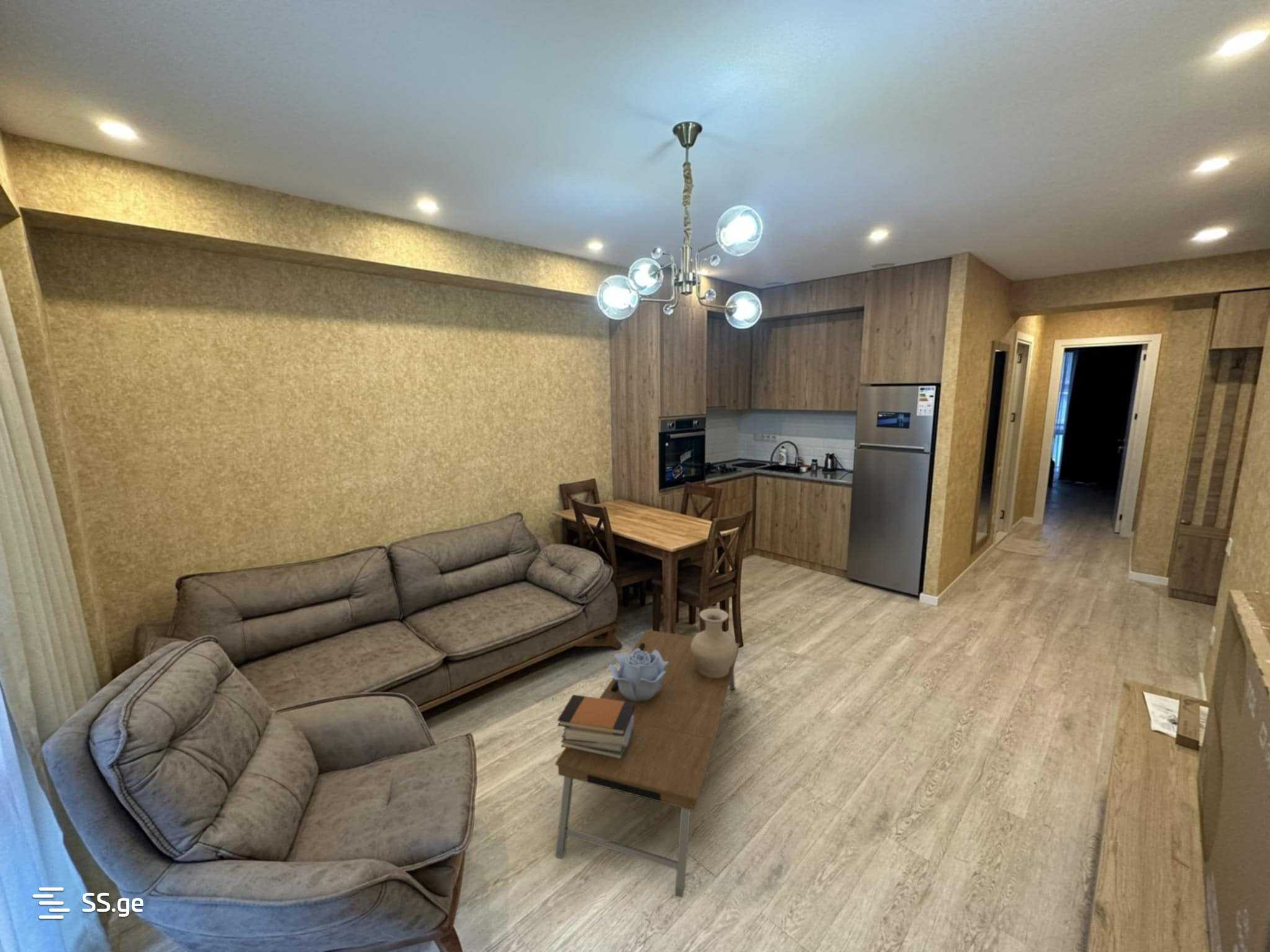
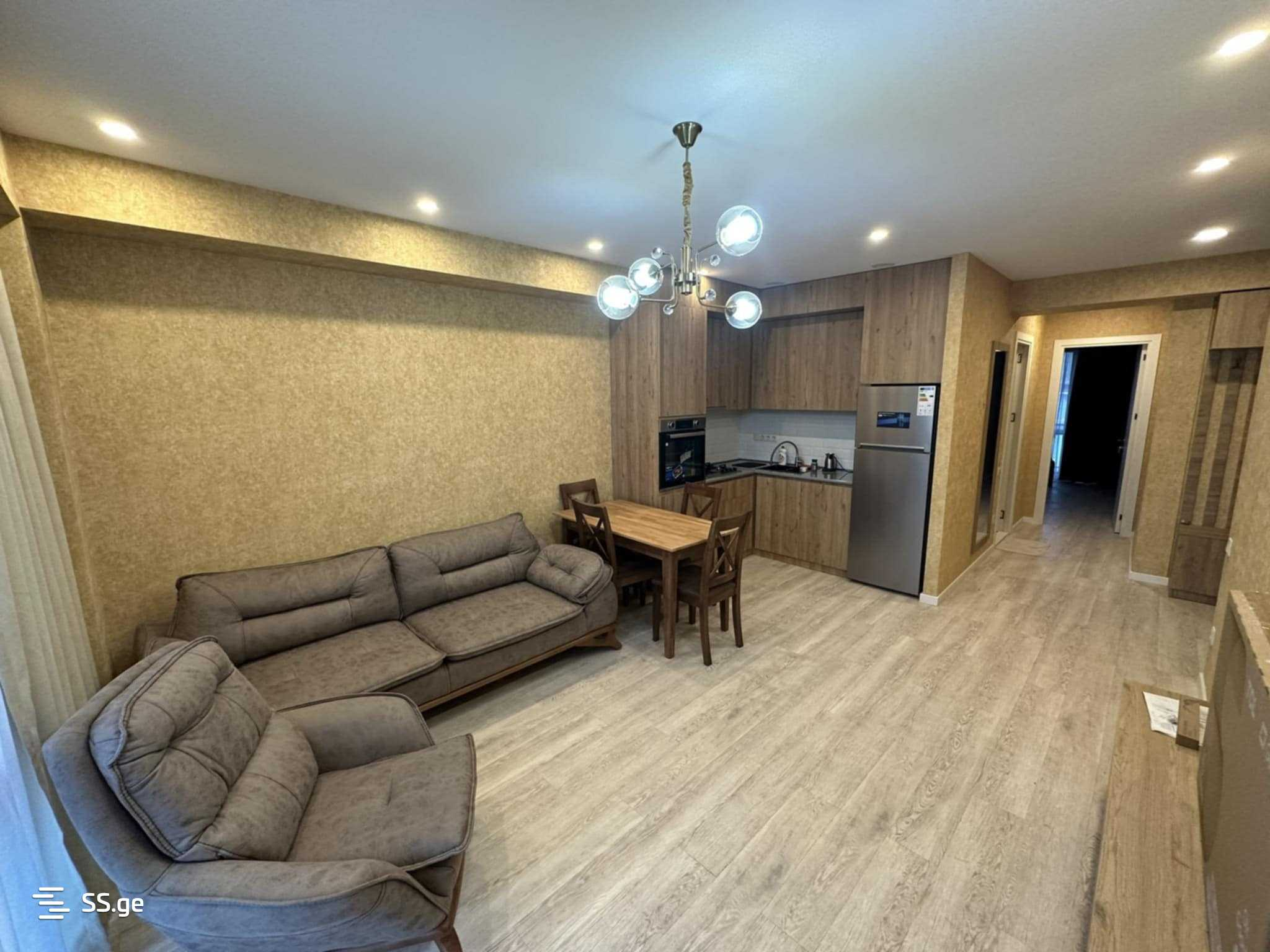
- book stack (598, 721)
- coffee table (665, 721)
- vase (714, 638)
- decorative bowl (638, 671)
